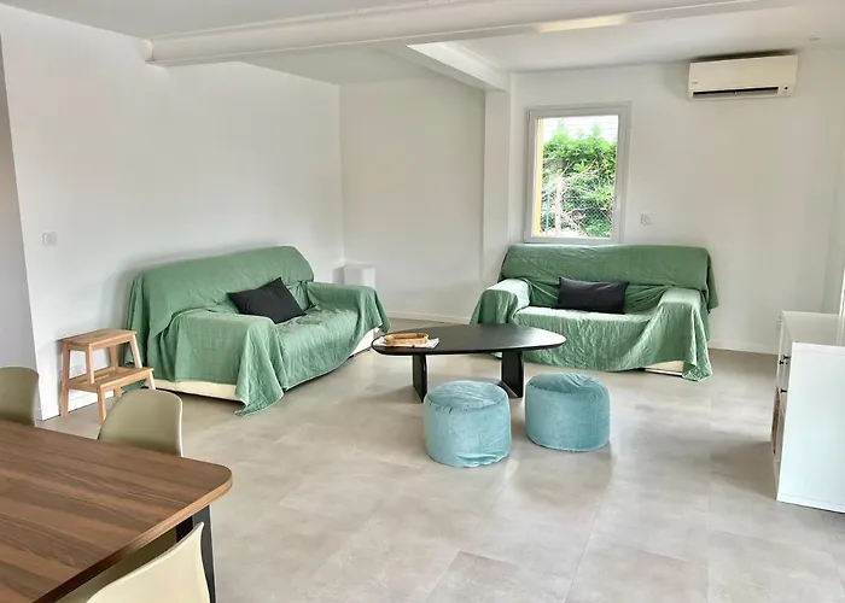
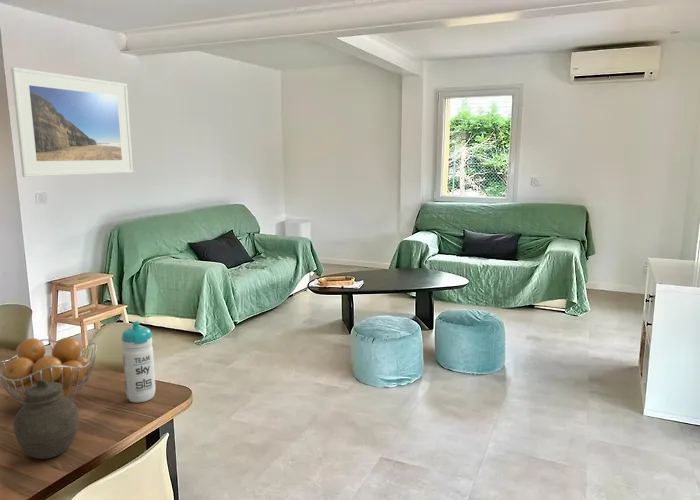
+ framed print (79, 126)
+ water bottle (138, 360)
+ fruit basket (48, 371)
+ jar (46, 416)
